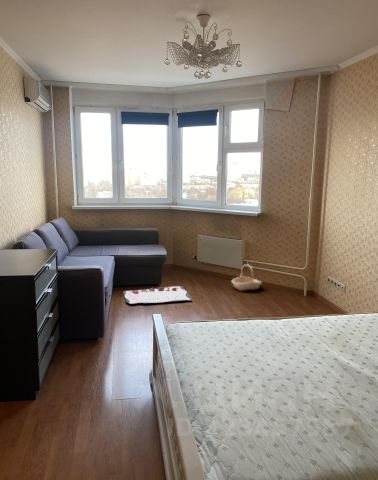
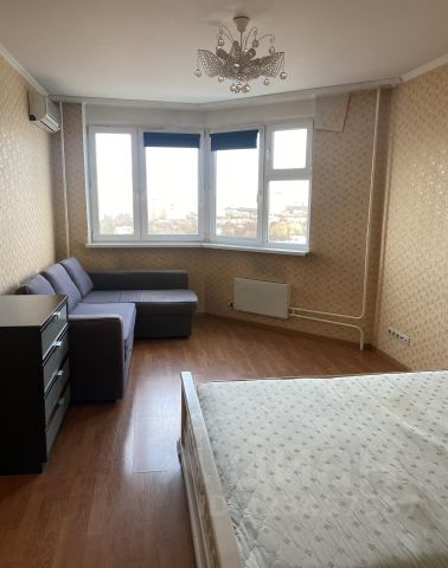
- text sign (156, 293)
- basket (246, 277)
